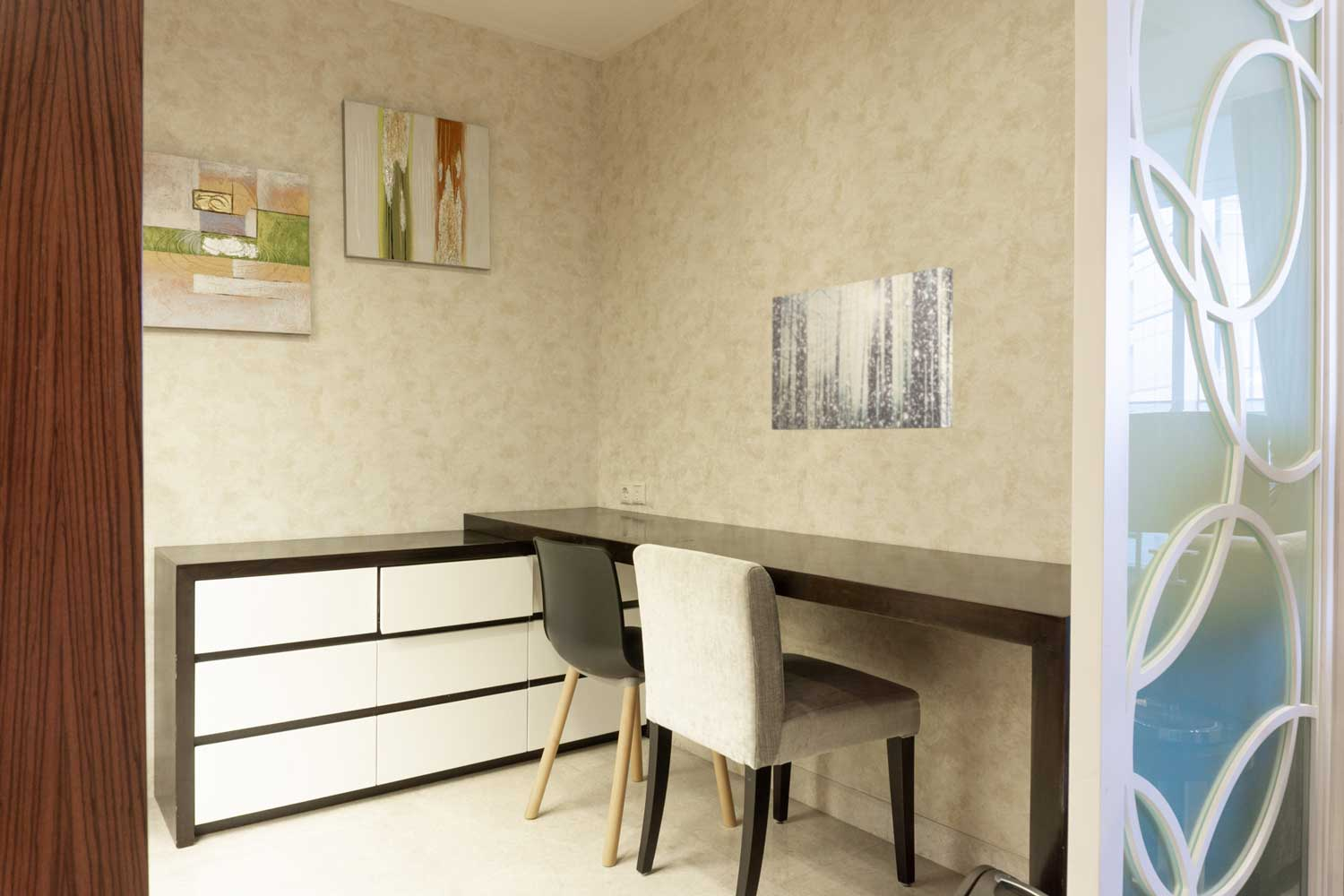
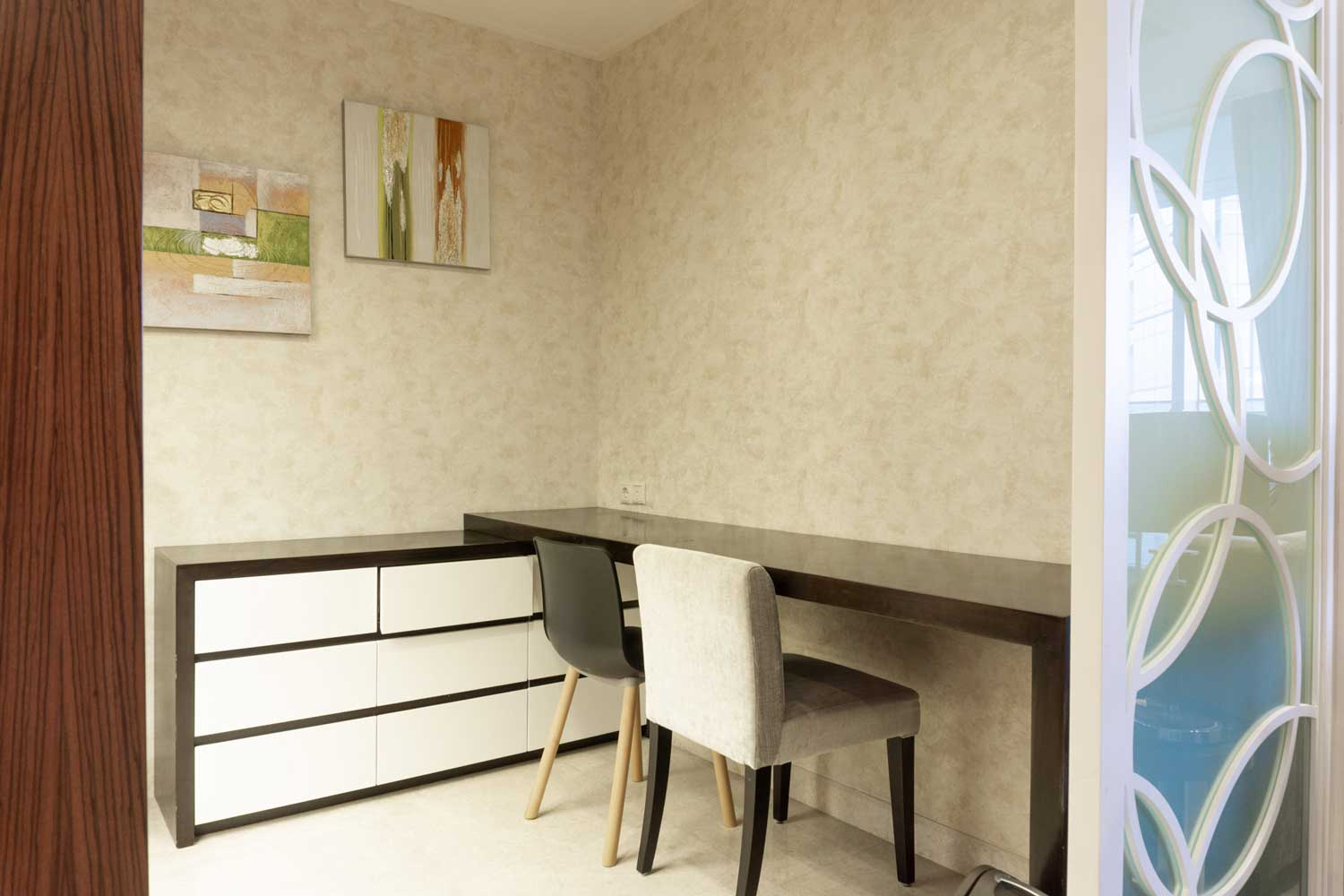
- wall art (853, 357)
